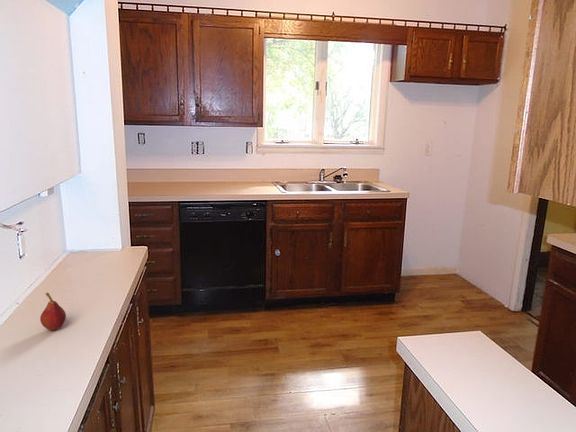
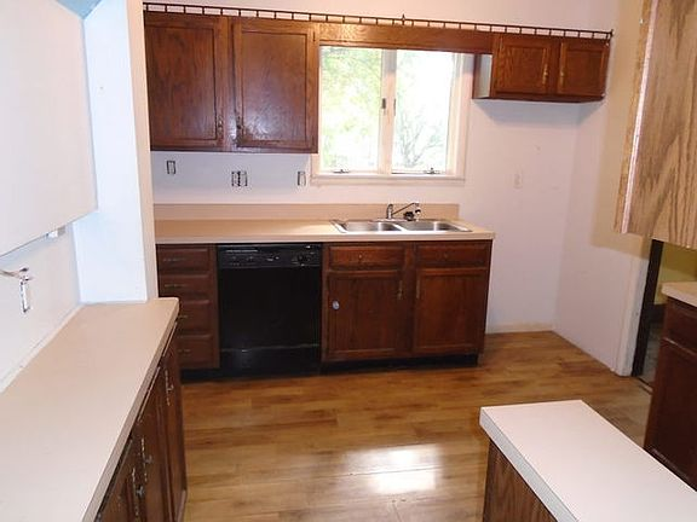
- fruit (52, 310)
